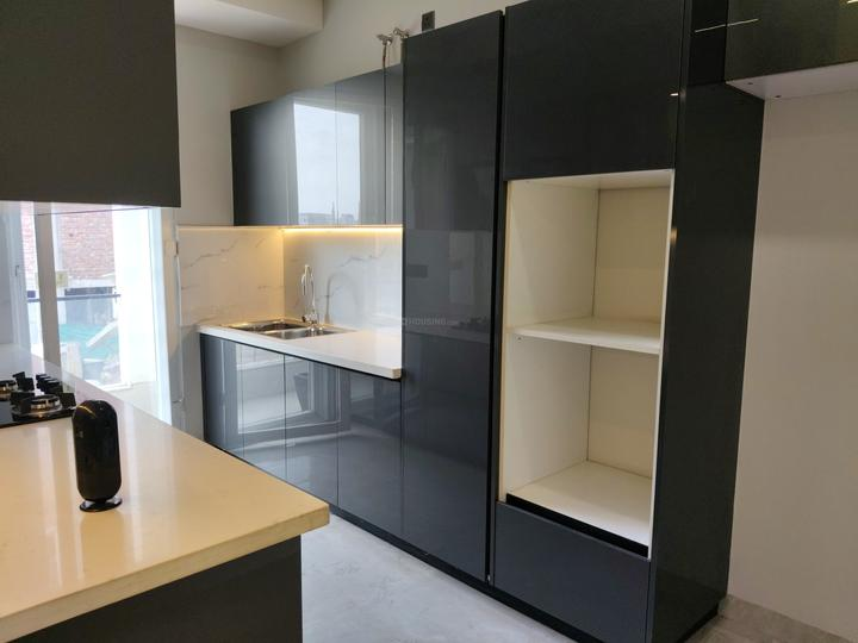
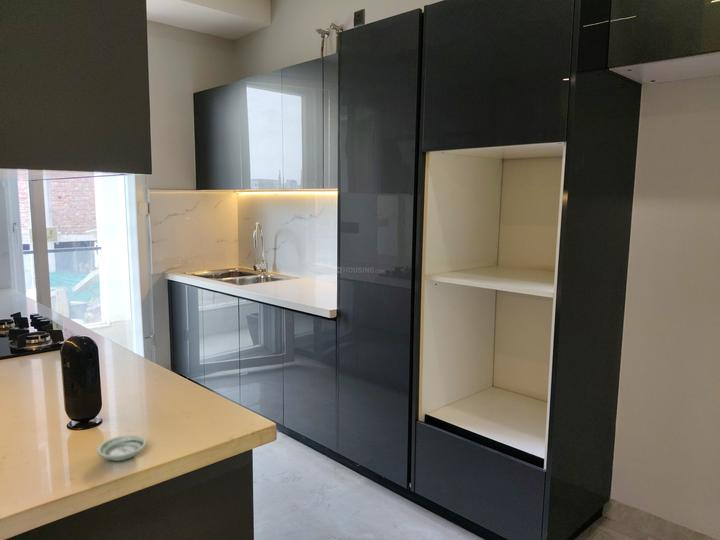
+ saucer (122, 450)
